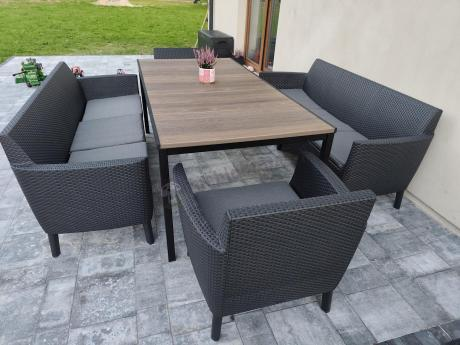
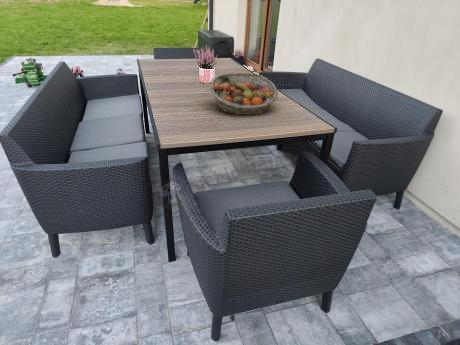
+ fruit basket (243, 93)
